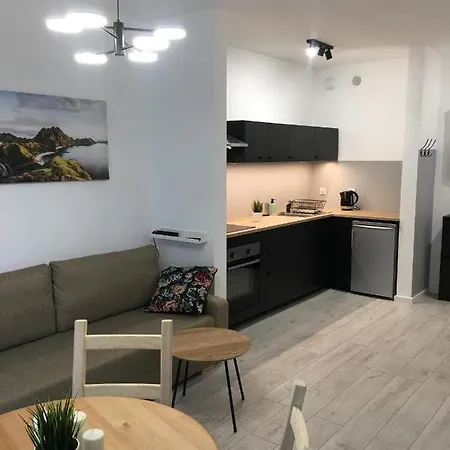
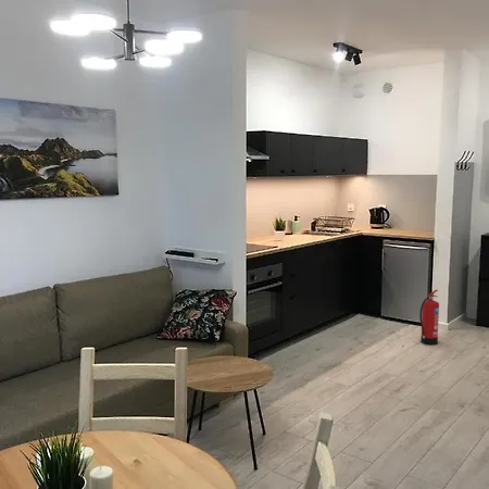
+ fire extinguisher (428, 317)
